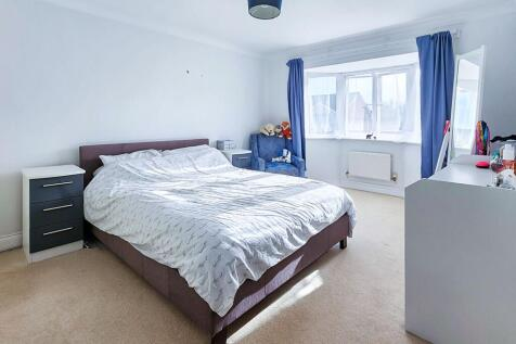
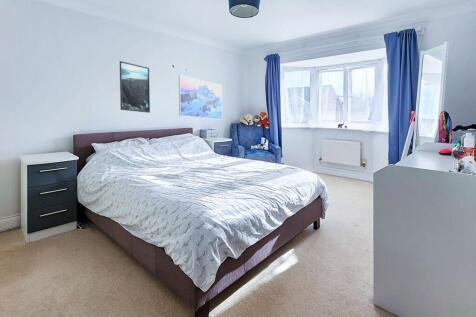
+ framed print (135, 88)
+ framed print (202, 99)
